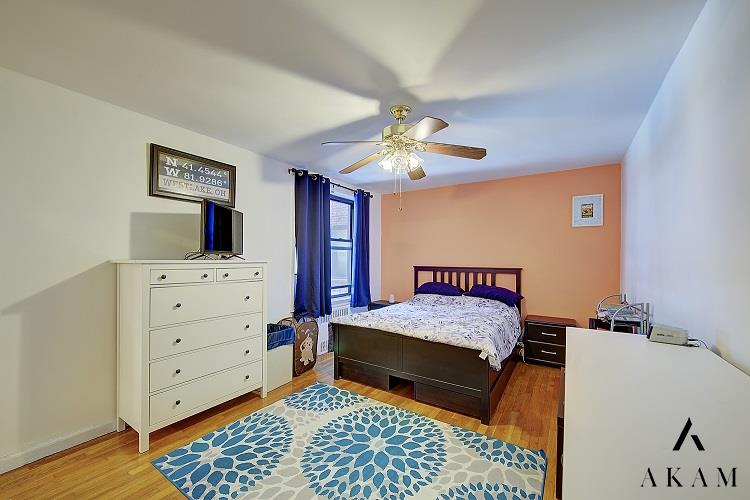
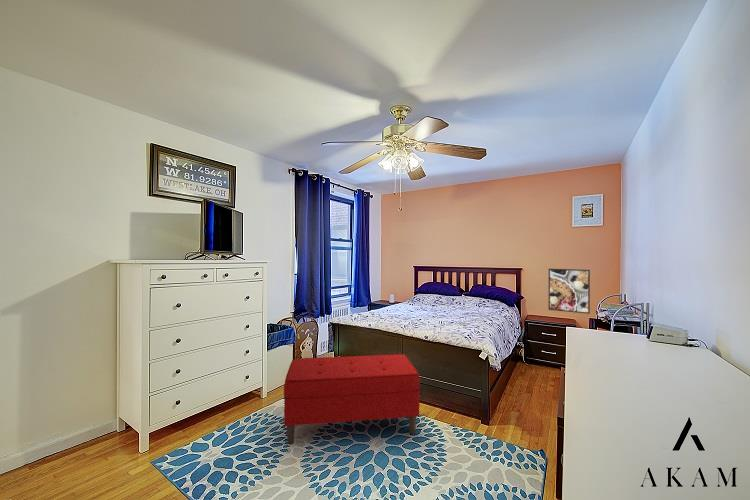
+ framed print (568, 290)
+ bench (351, 394)
